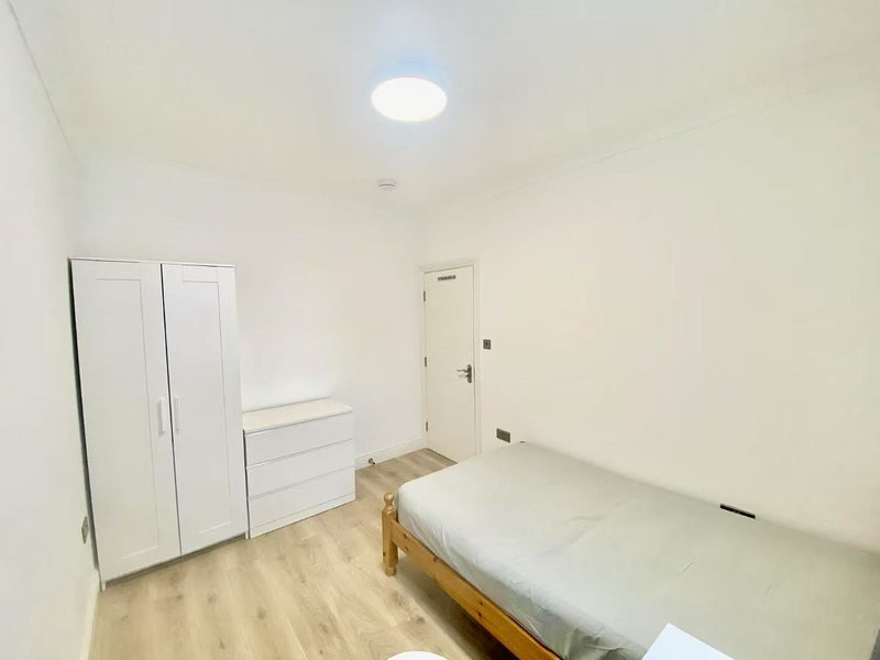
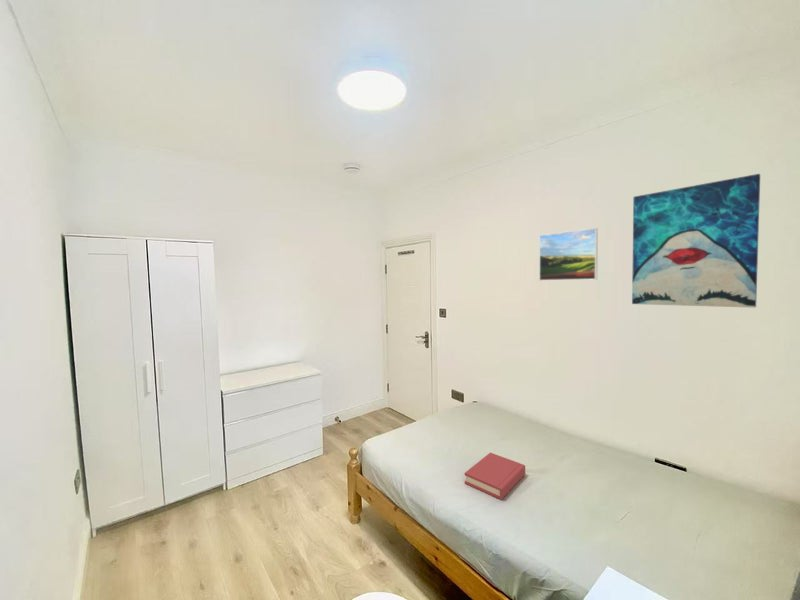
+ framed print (566, 256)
+ wall art (689, 246)
+ hardback book (495, 474)
